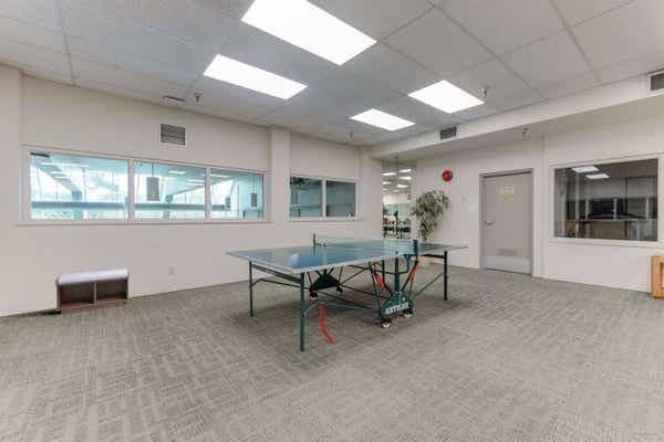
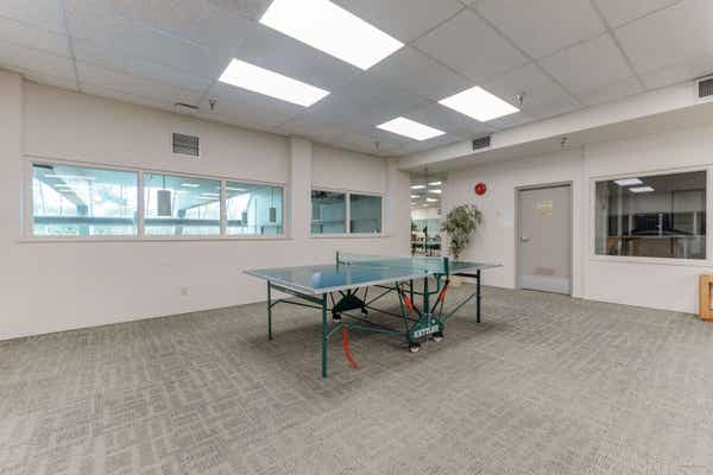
- bench (95, 288)
